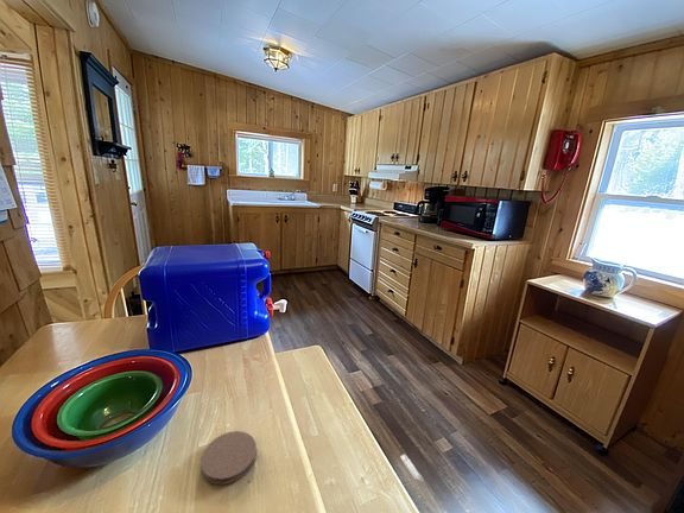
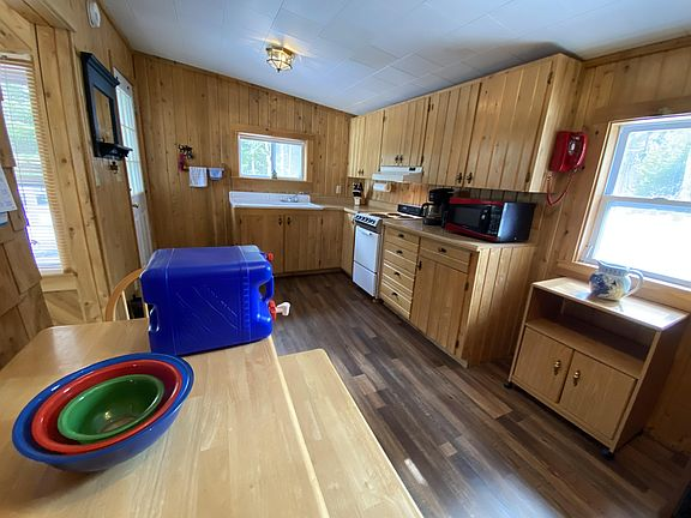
- coaster (229, 455)
